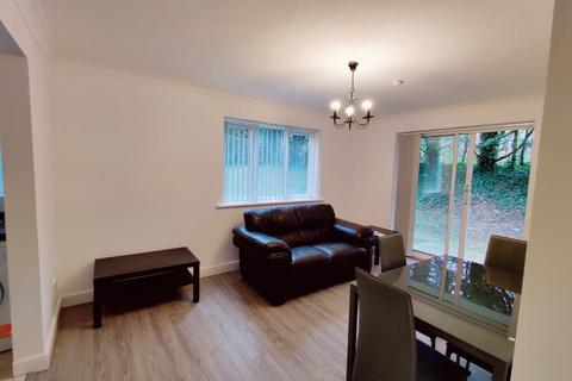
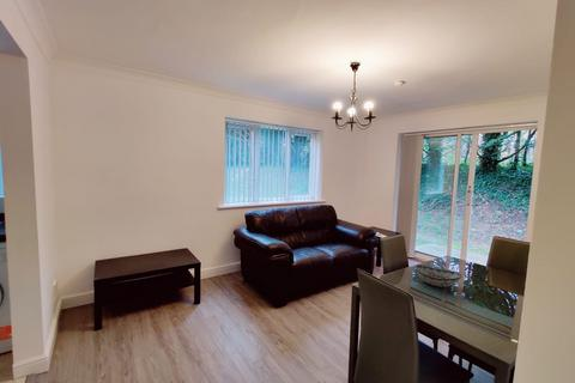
+ decorative bowl (436, 276)
